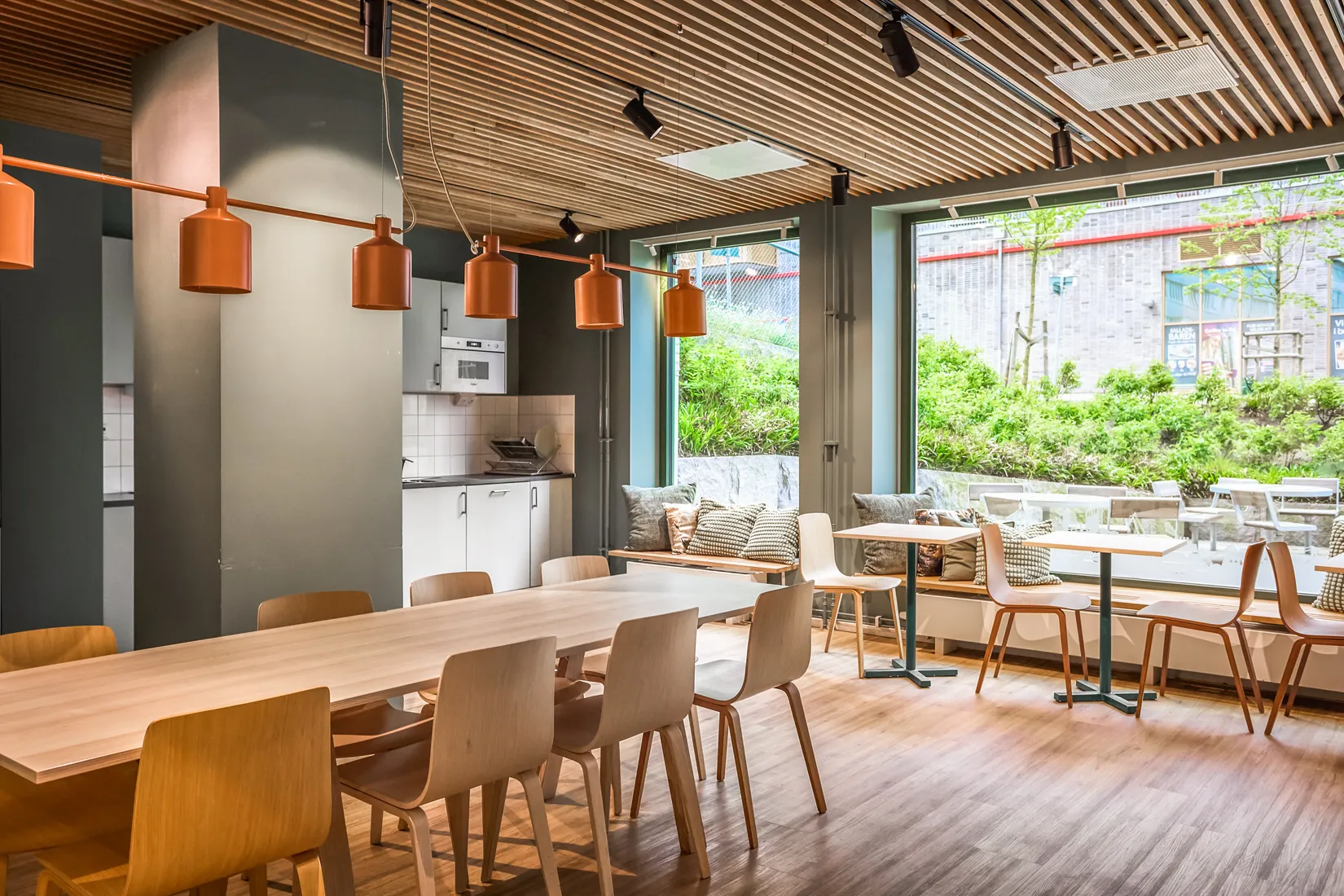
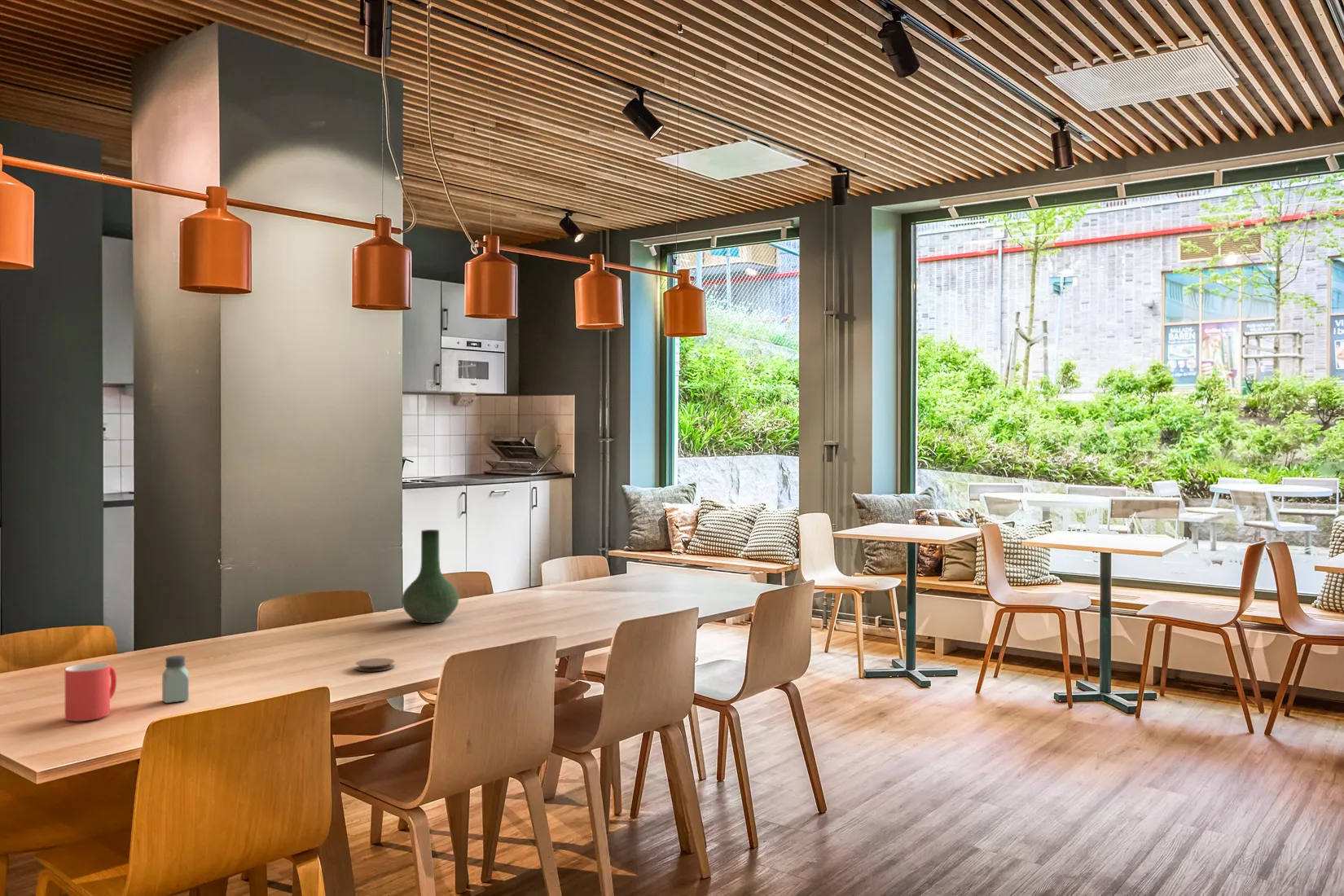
+ saltshaker (175, 679)
+ vase (430, 575)
+ coaster (375, 665)
+ mug (94, 690)
